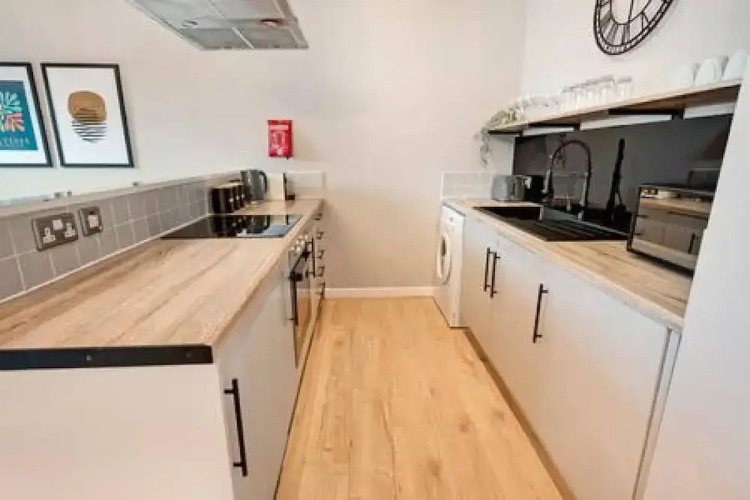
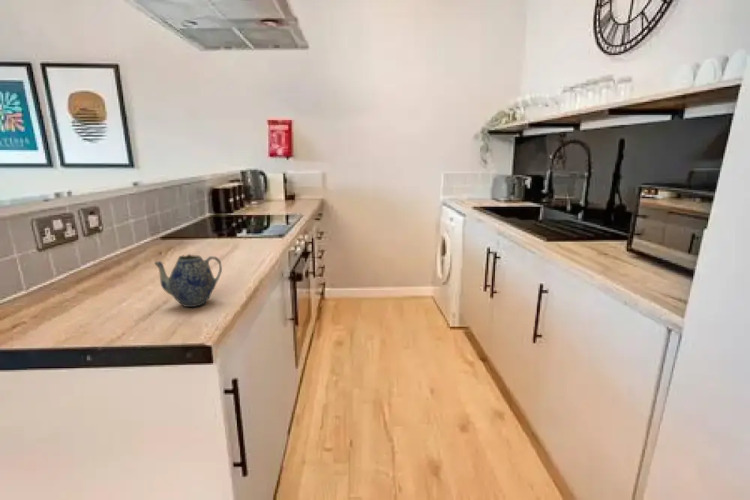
+ teapot (189, 279)
